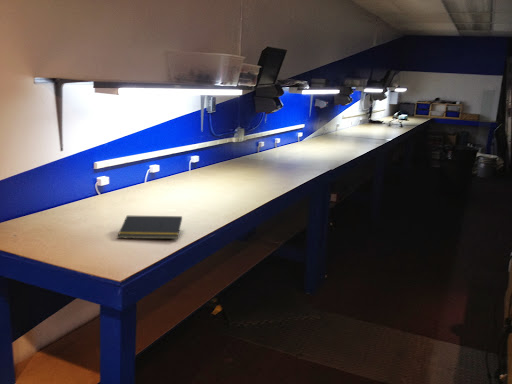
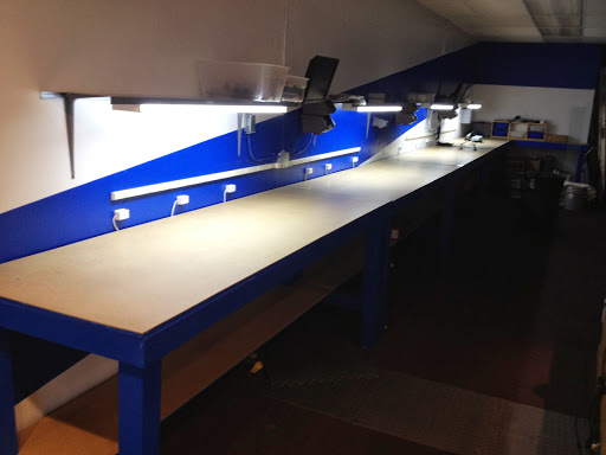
- notepad (151, 226)
